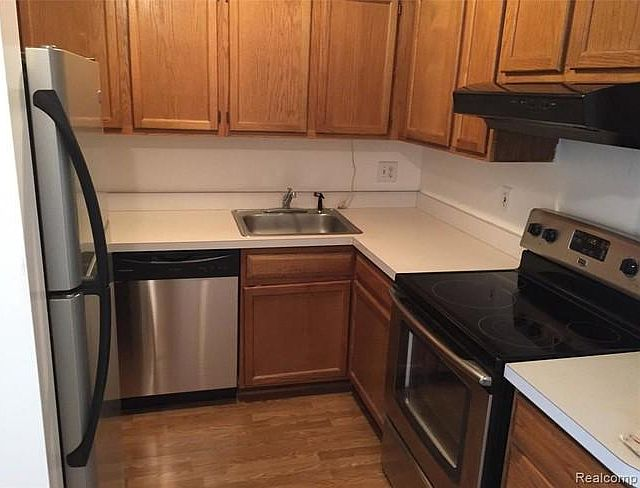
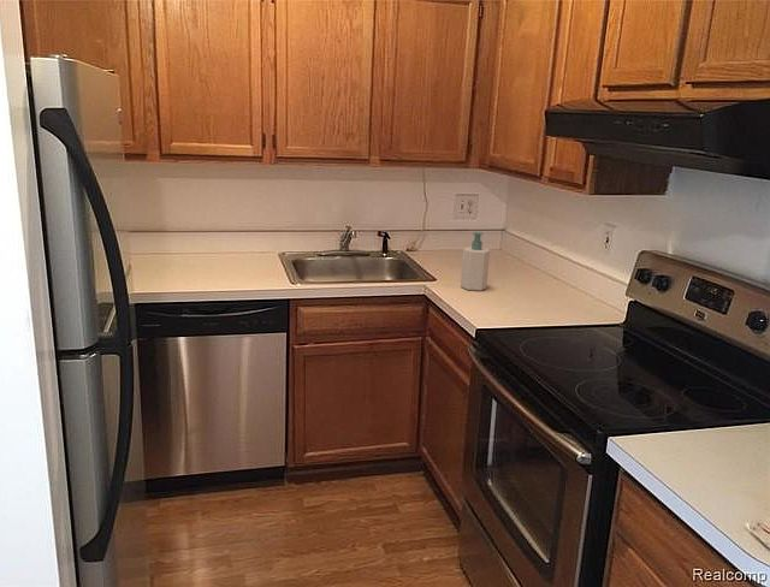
+ soap bottle (475, 260)
